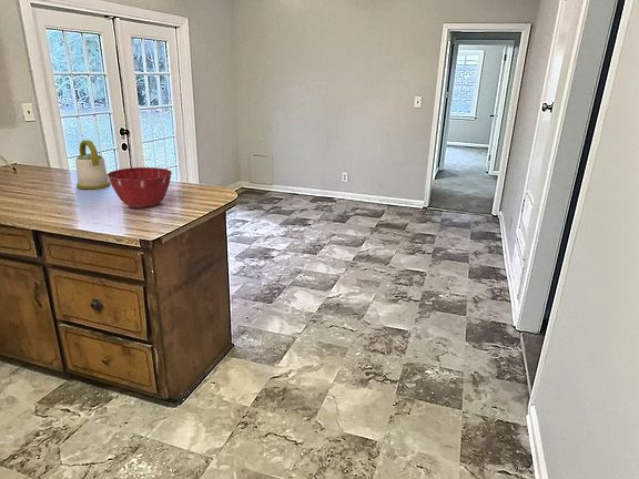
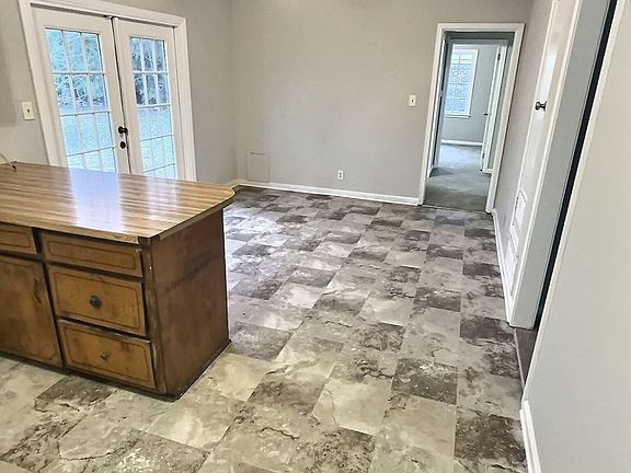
- mixing bowl (141, 188)
- kettle (89, 163)
